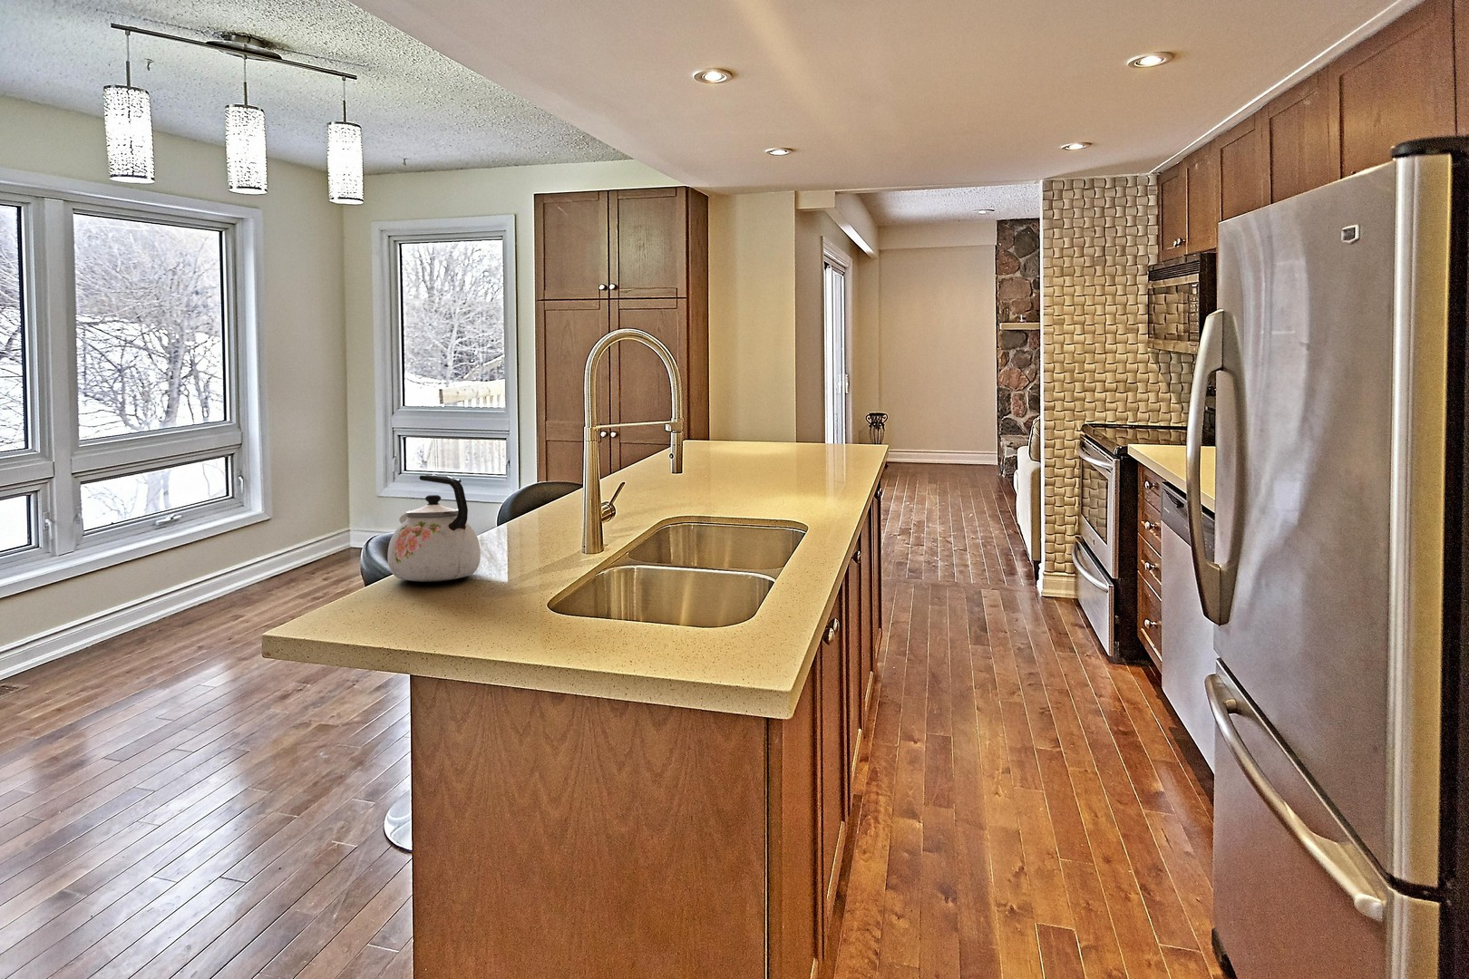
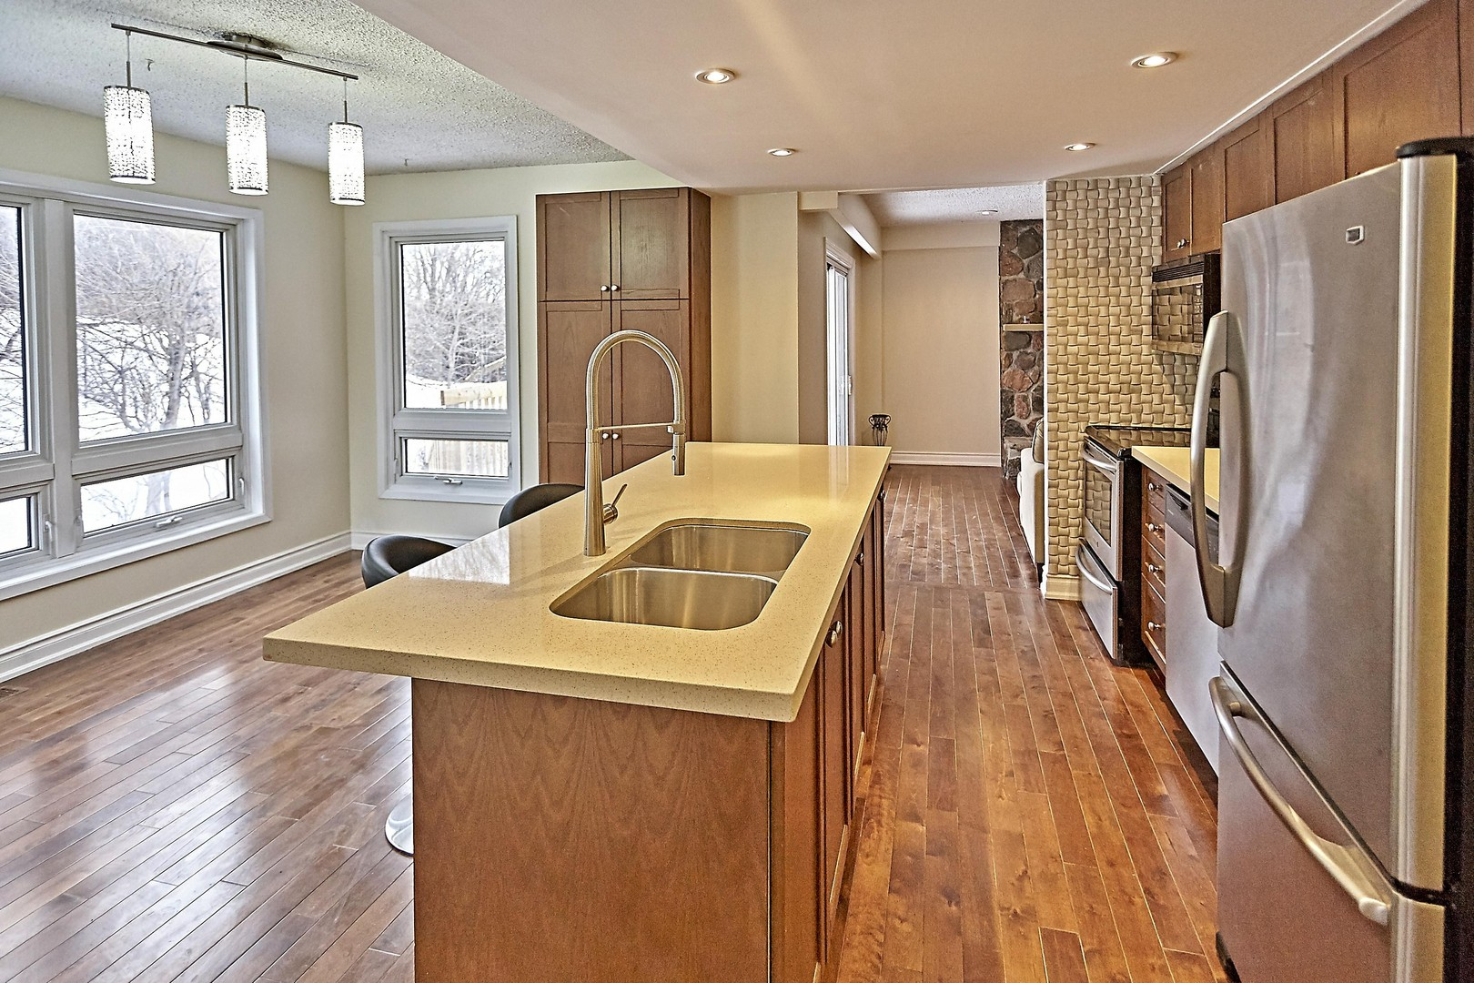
- kettle (433, 527)
